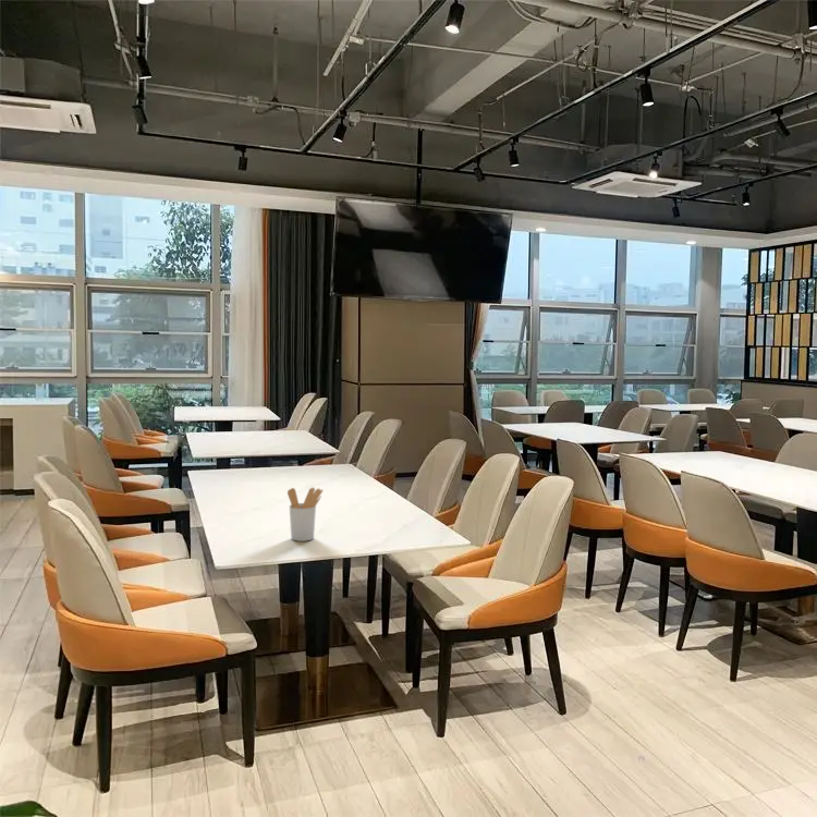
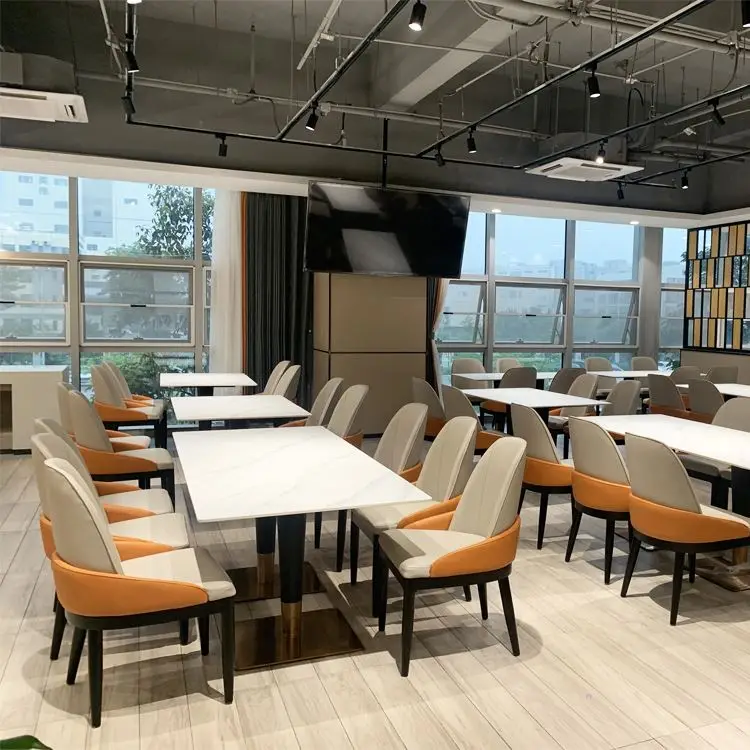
- utensil holder (306, 512)
